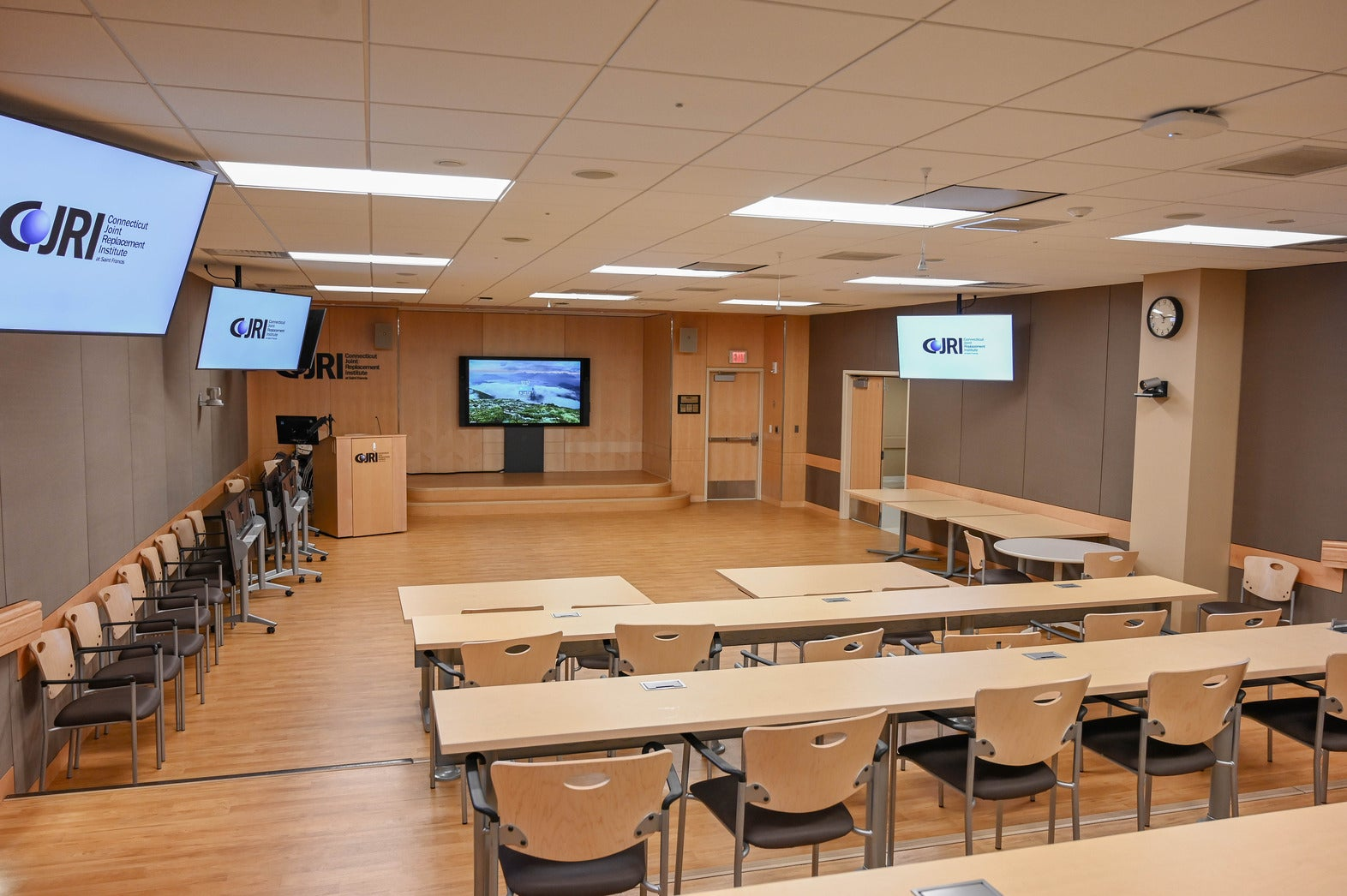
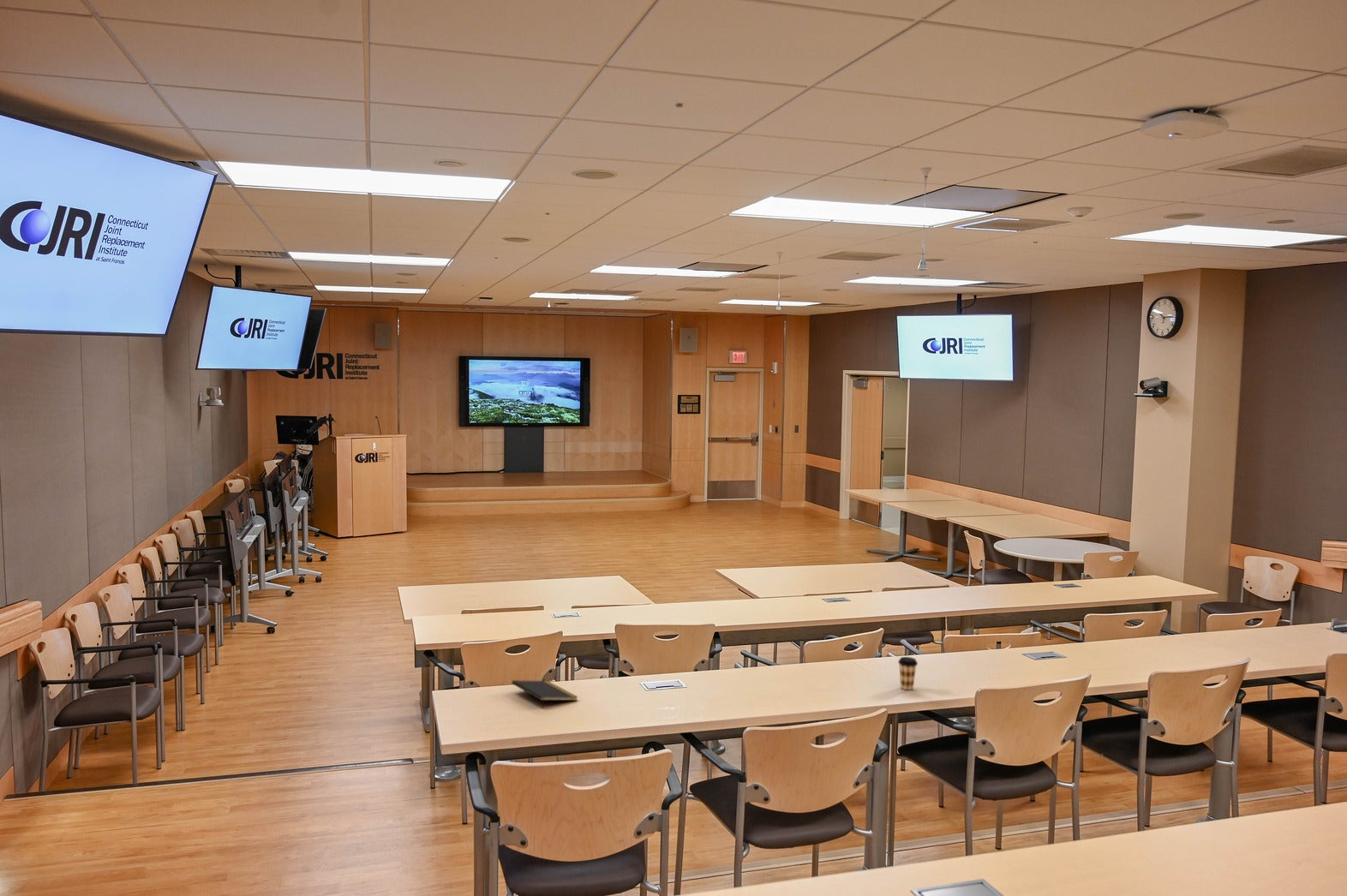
+ coffee cup (907, 673)
+ notepad (544, 690)
